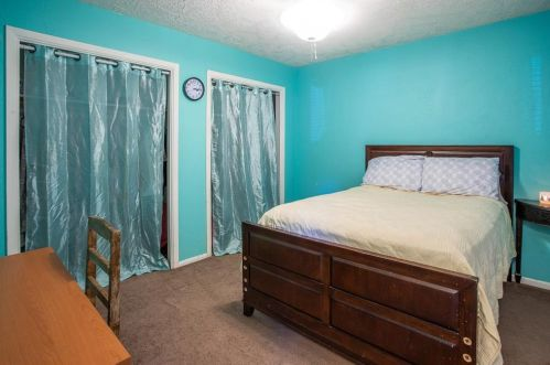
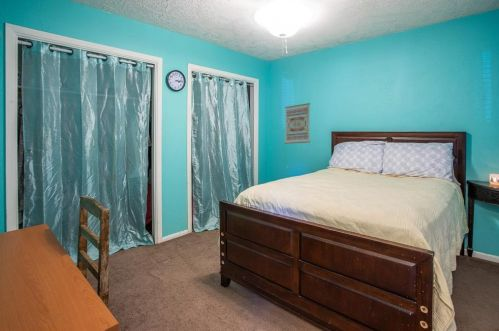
+ wall art (297, 124)
